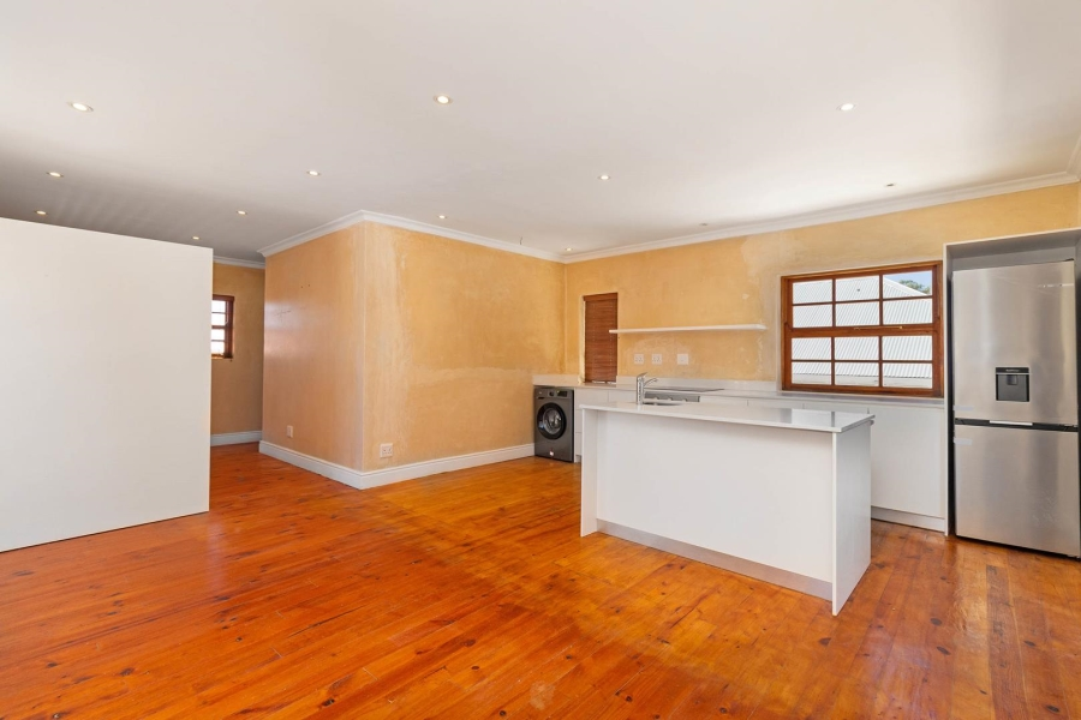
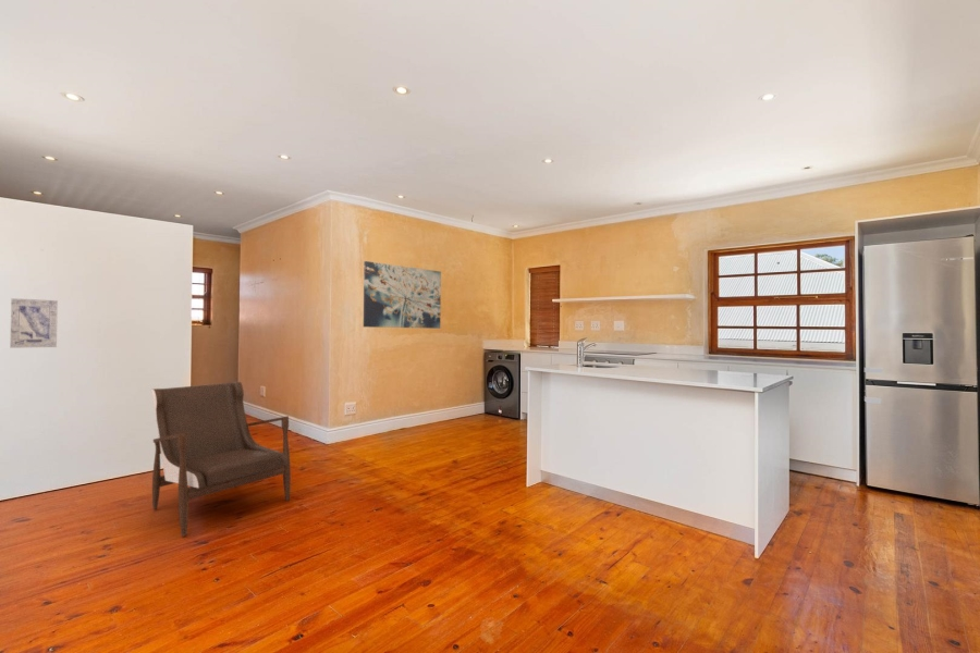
+ armchair (218, 446)
+ wall art (404, 297)
+ wall art (34, 323)
